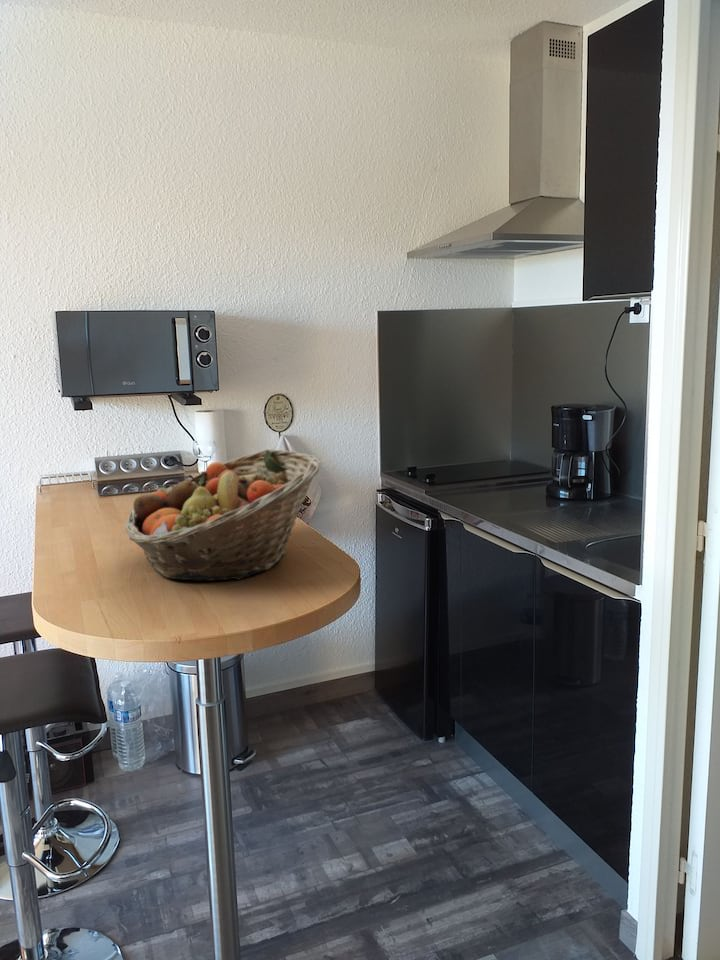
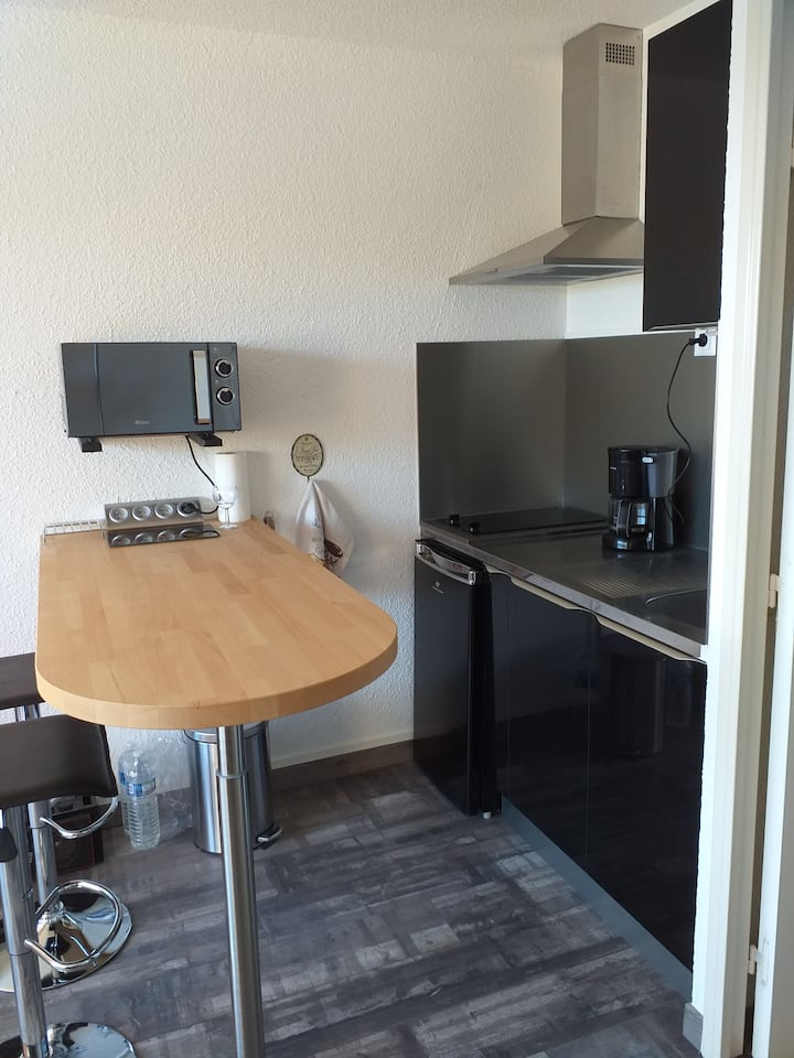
- fruit basket (223, 508)
